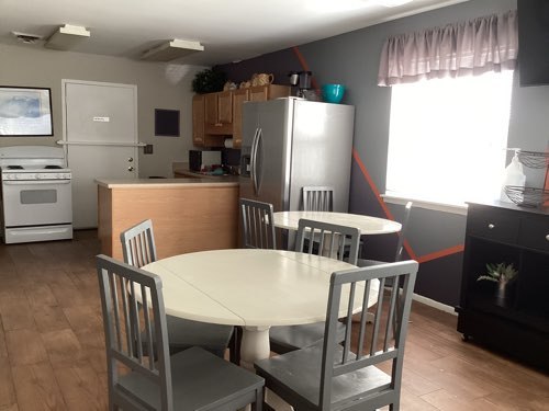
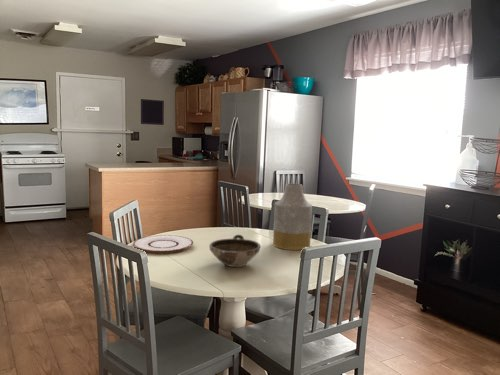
+ plate (163, 244)
+ bowl (234, 253)
+ vase (292, 215)
